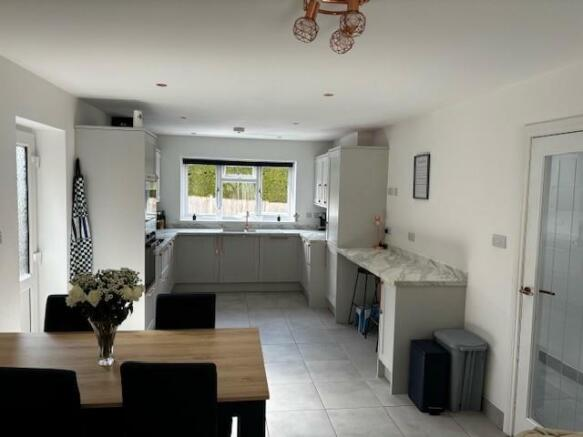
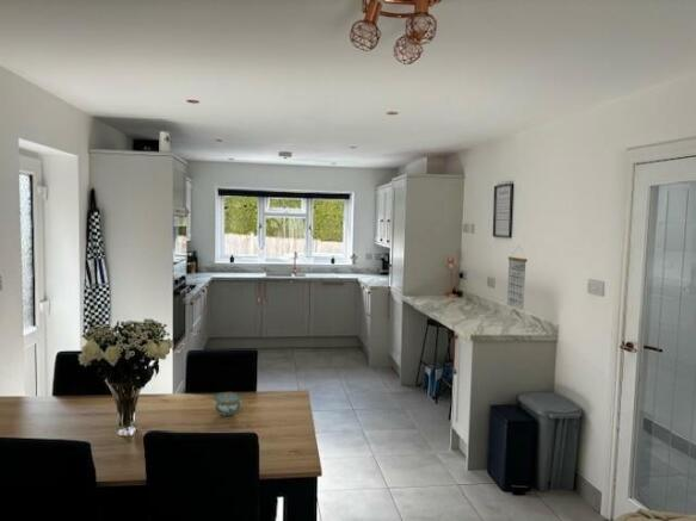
+ calendar (516, 277)
+ bowl (227, 404)
